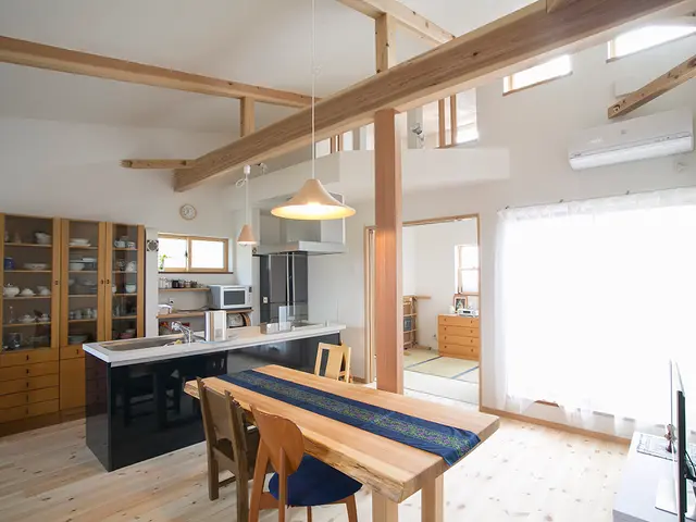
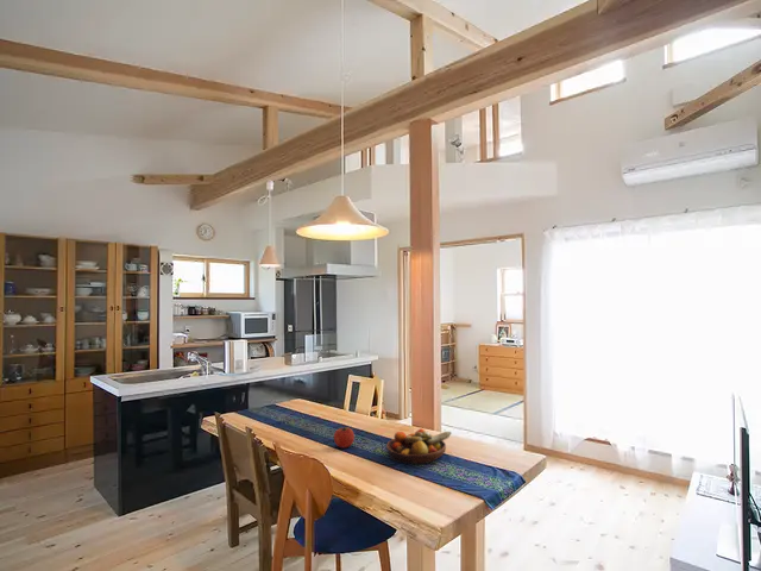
+ apple (344, 435)
+ fruit bowl (416, 441)
